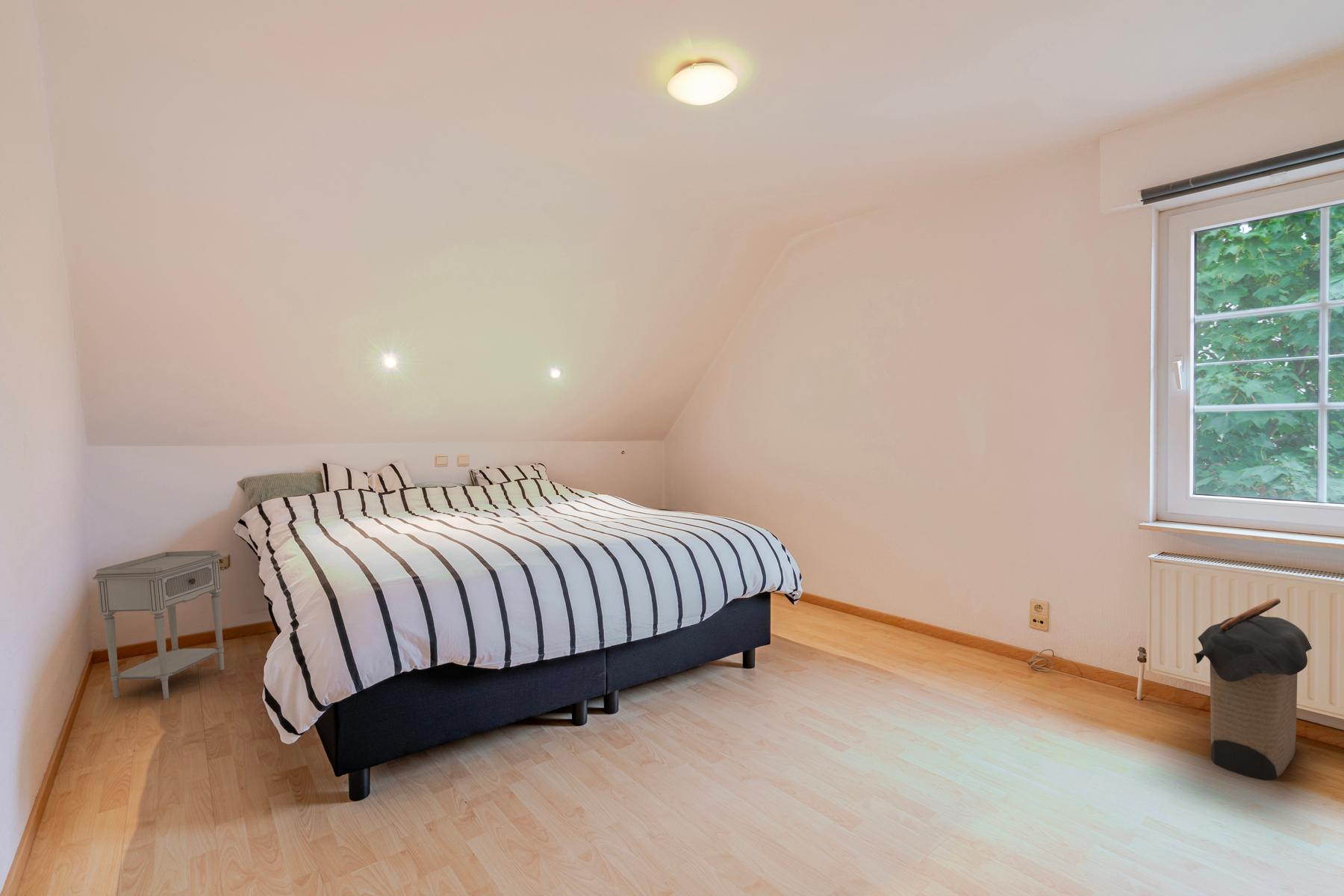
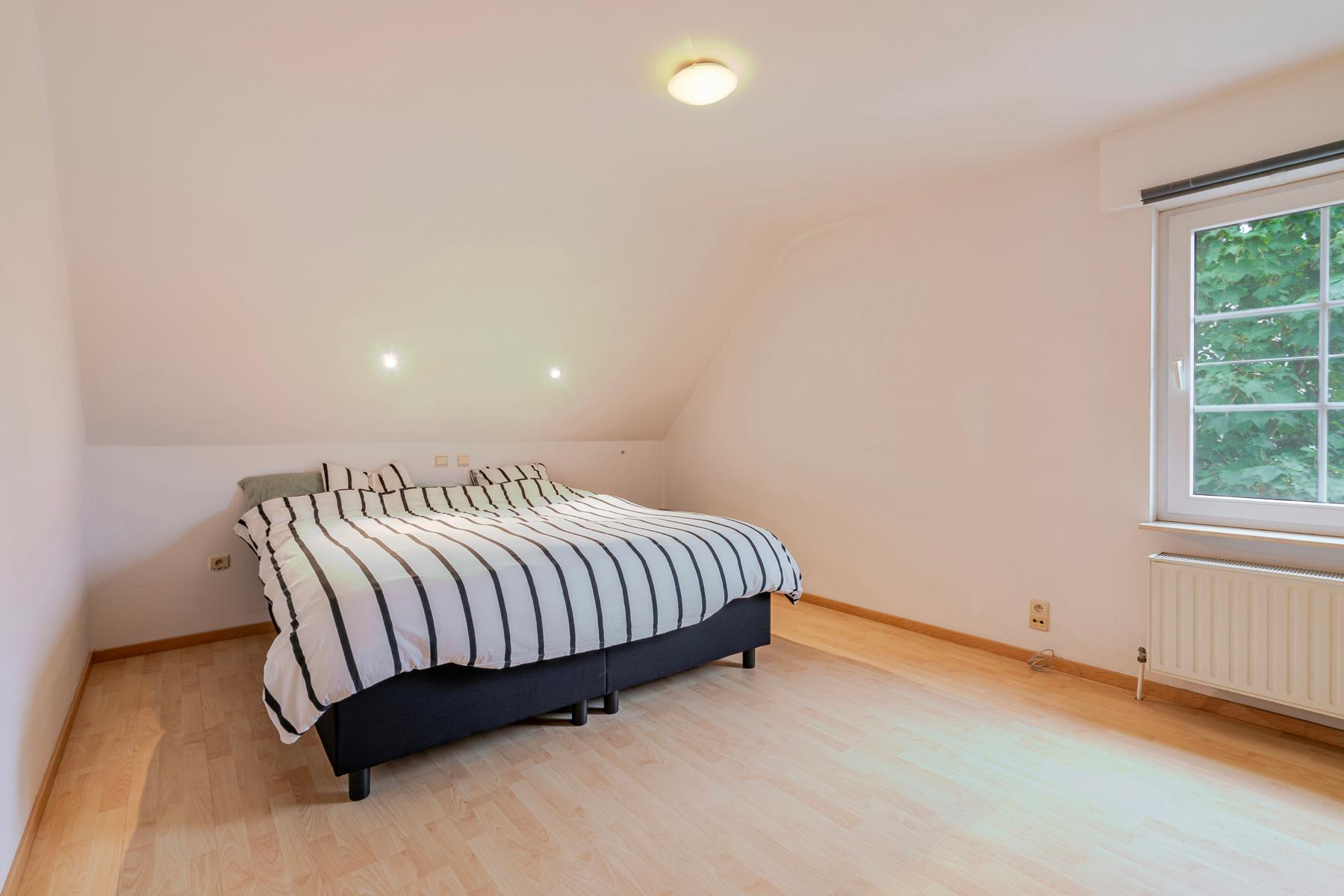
- nightstand (169, 621)
- laundry hamper (1250, 671)
